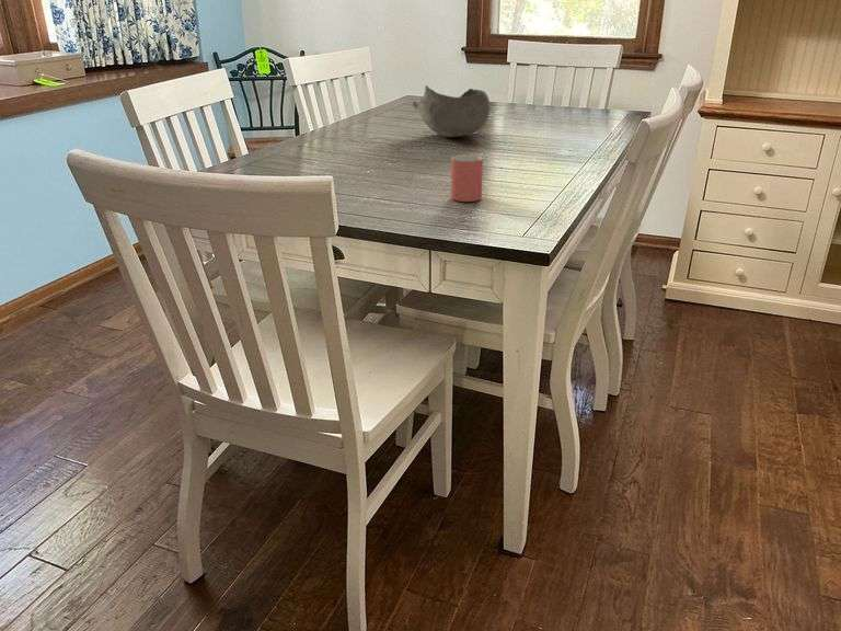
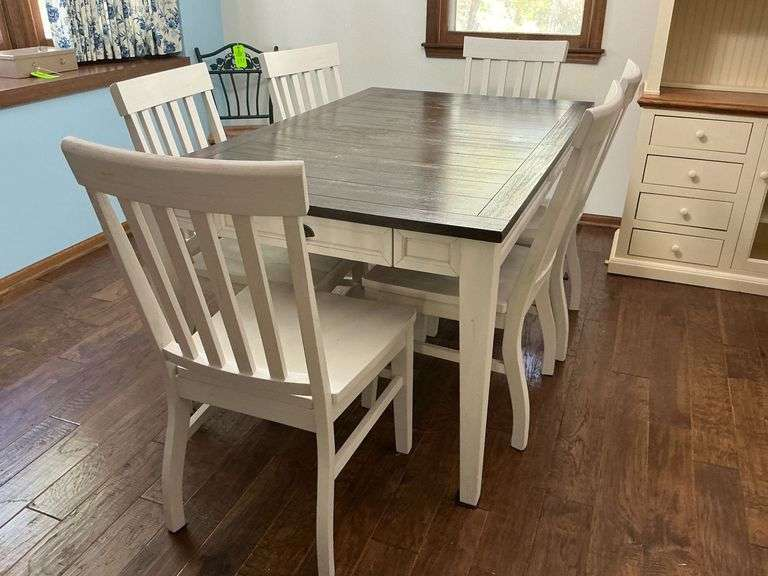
- bowl (456, 111)
- cup (465, 175)
